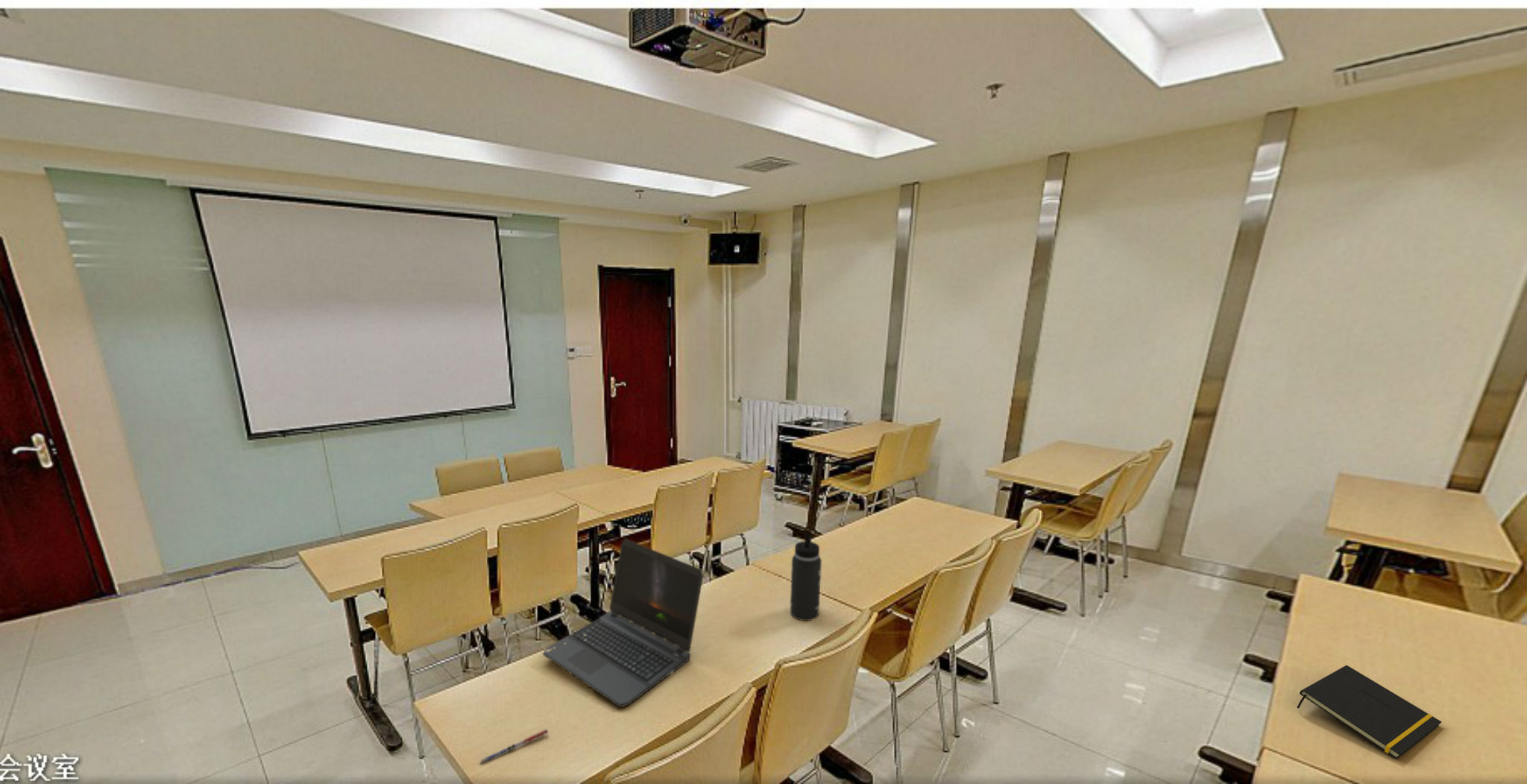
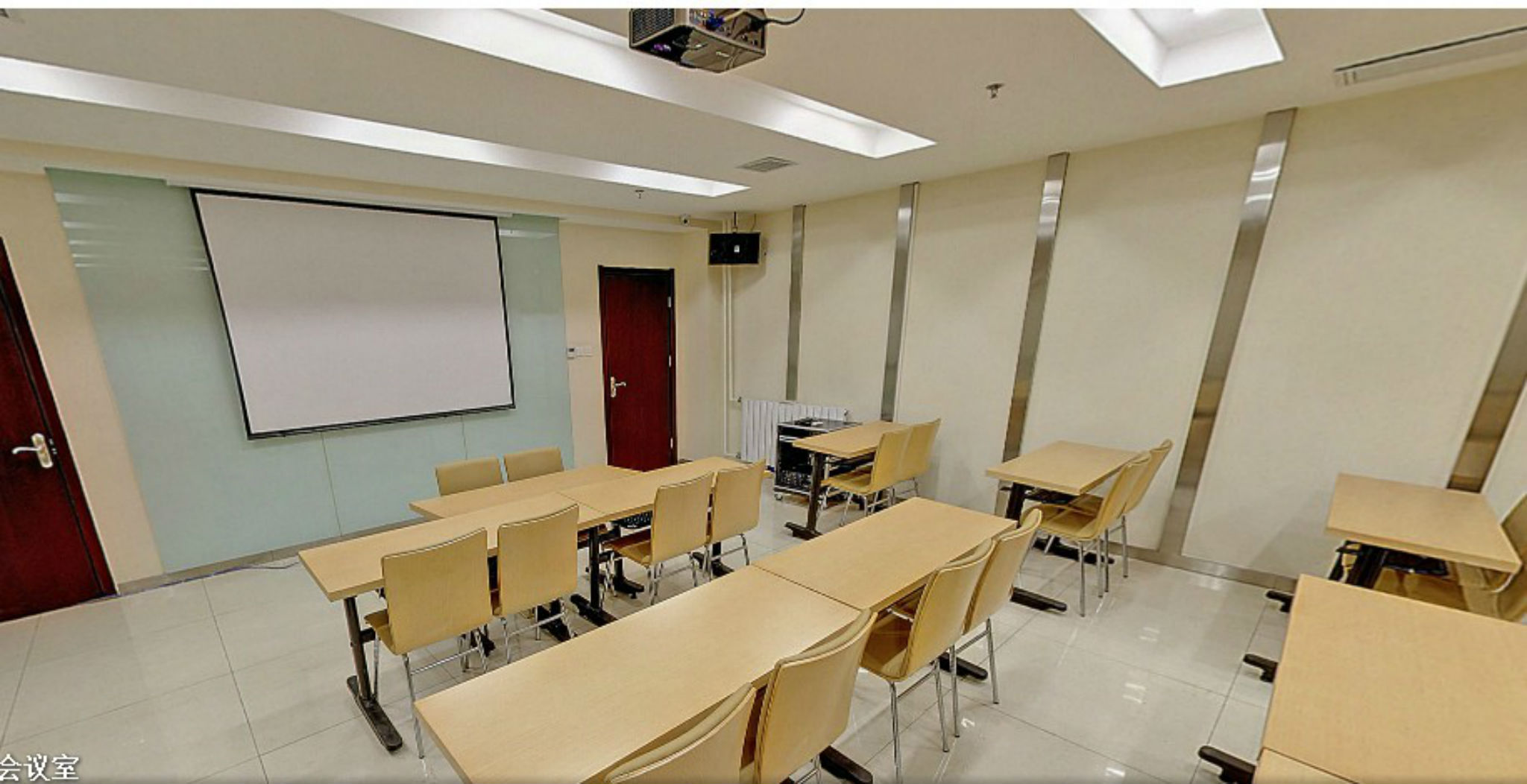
- pen (515, 745)
- thermos bottle (806, 572)
- laptop computer (623, 614)
- notepad (1369, 707)
